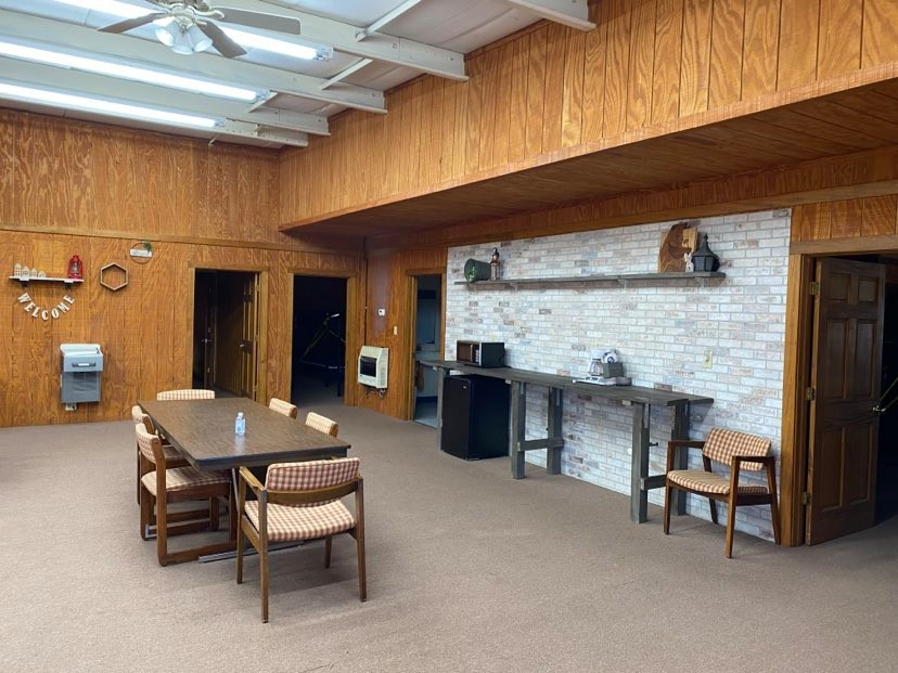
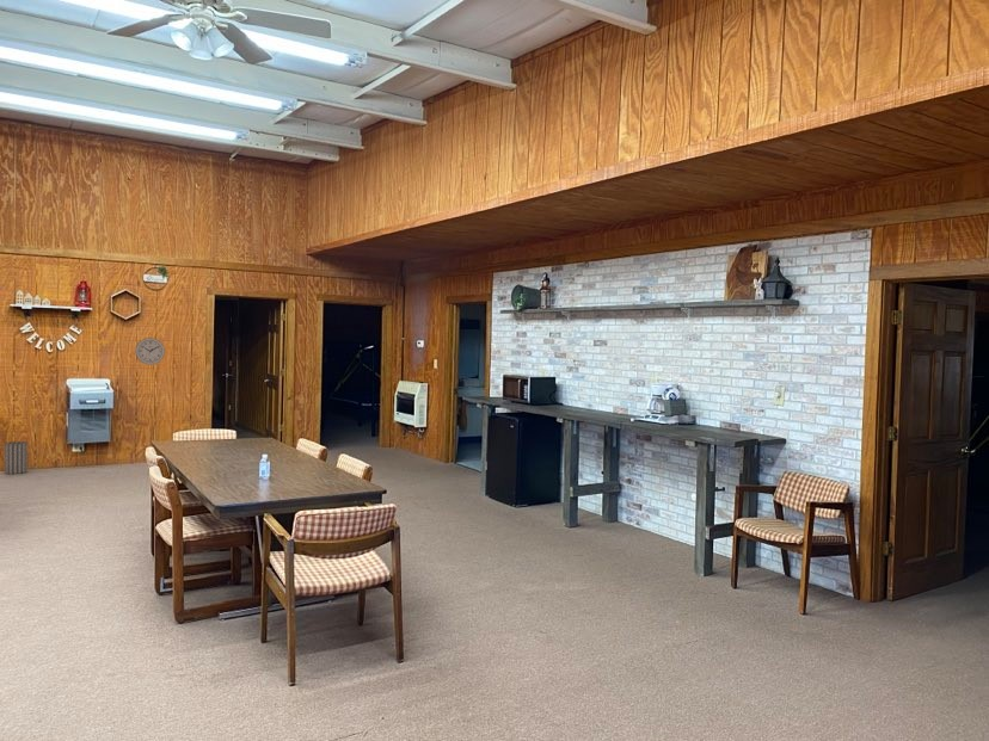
+ wastebasket (16, 457)
+ wall clock (149, 351)
